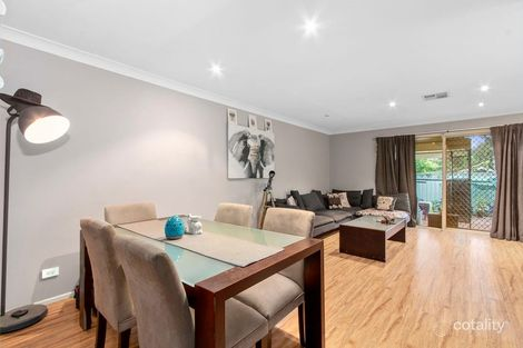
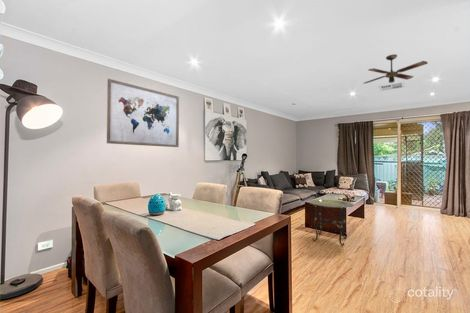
+ wall art (147, 117)
+ ceiling fan (391, 69)
+ side table (330, 221)
